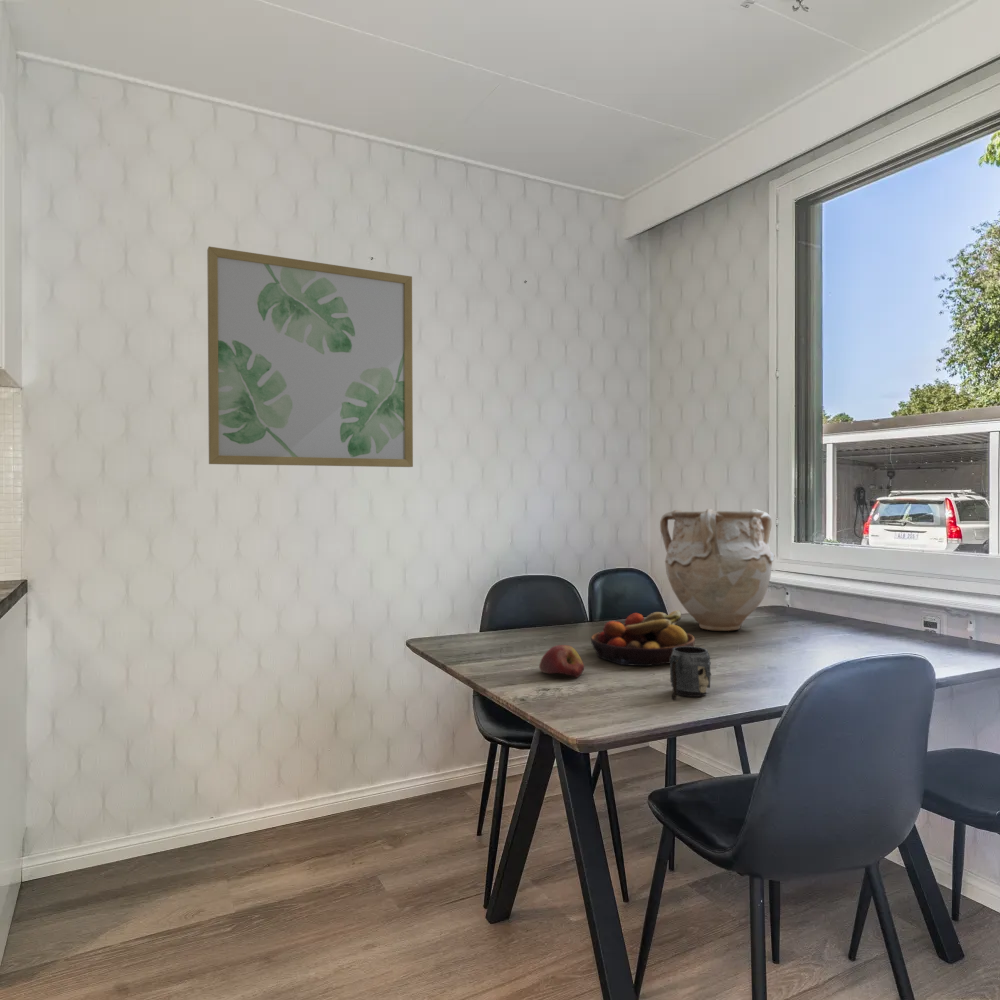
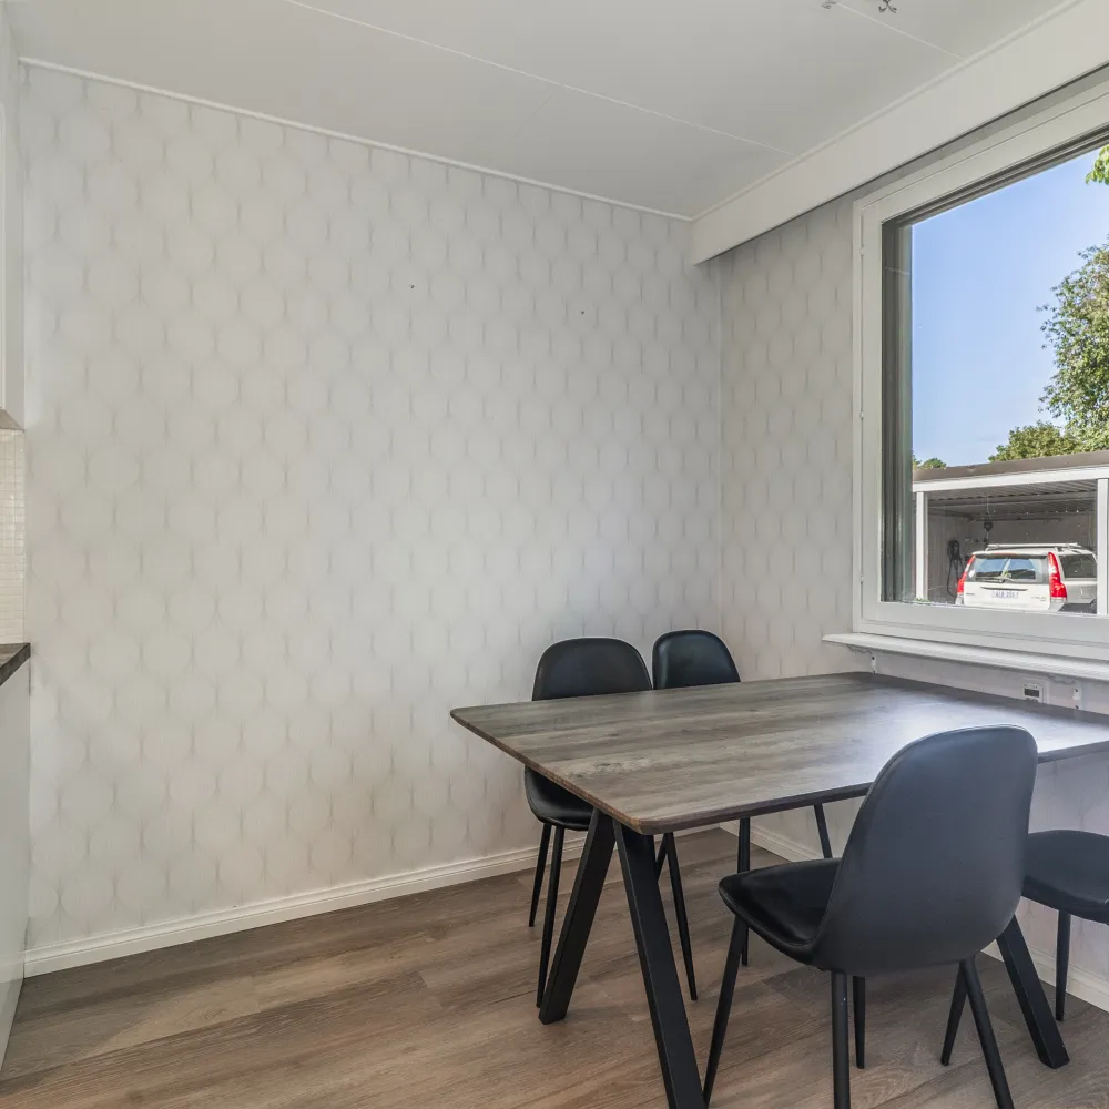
- wall art (316, 364)
- apple (561, 659)
- vase (717, 568)
- mug (686, 672)
- fruit bowl (642, 633)
